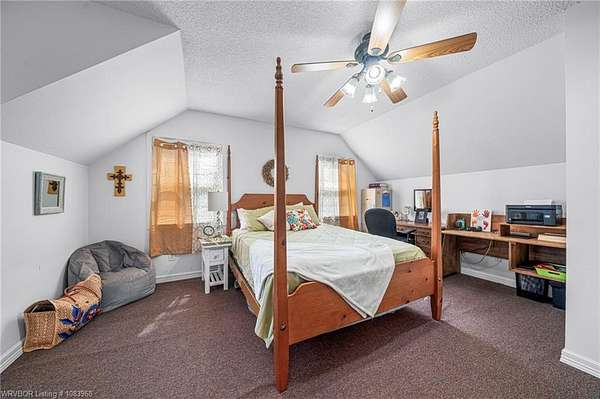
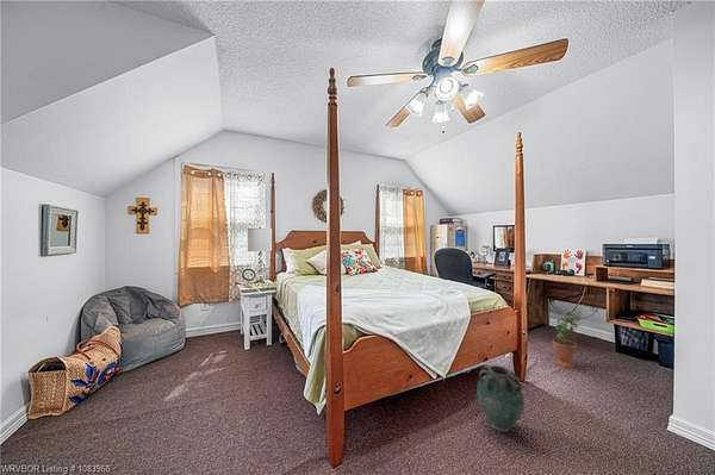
+ vase (499, 398)
+ potted plant (567, 335)
